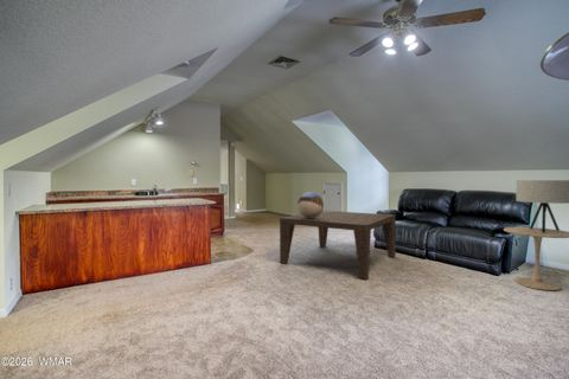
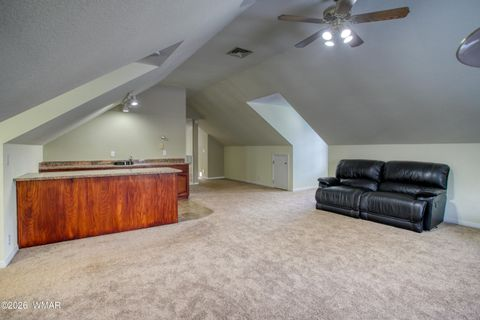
- side table (537, 257)
- reflective sphere (311, 205)
- coffee table (341, 229)
- table lamp (543, 205)
